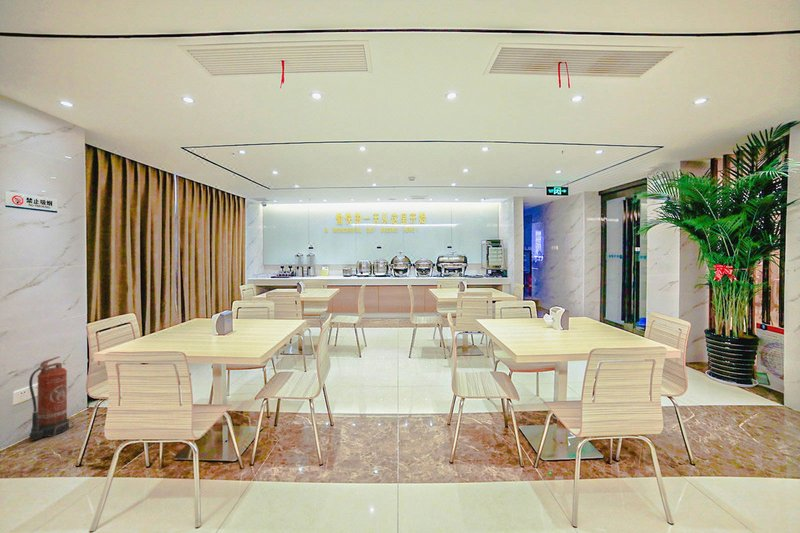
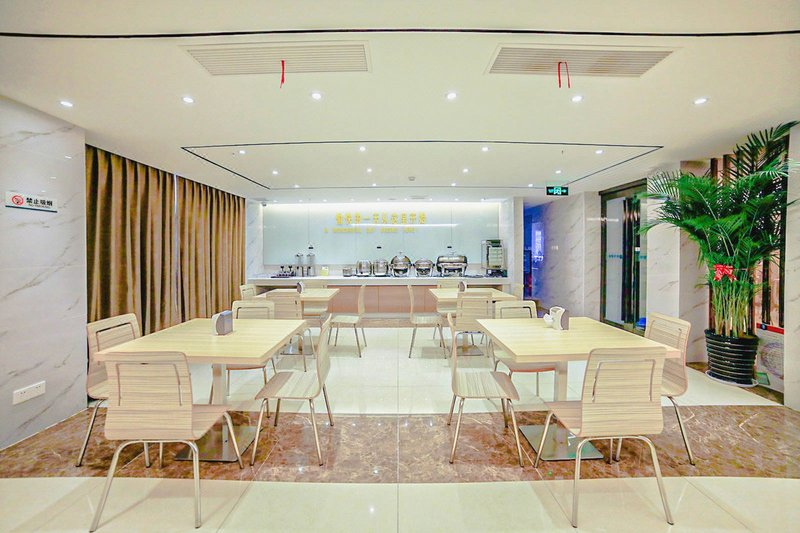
- fire extinguisher (48, 396)
